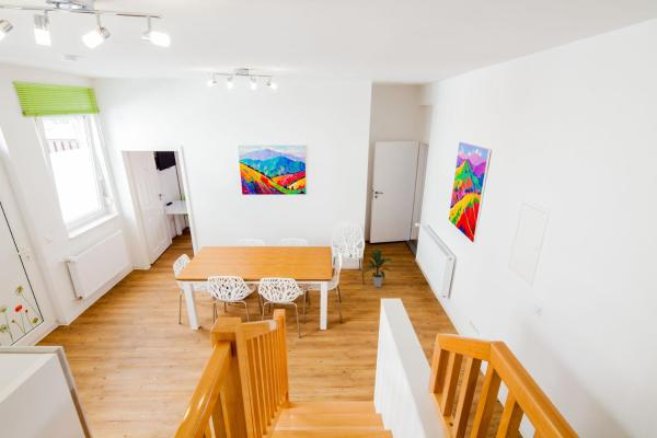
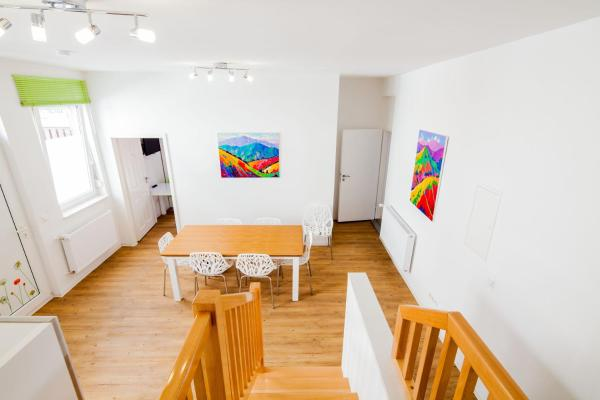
- indoor plant (377, 266)
